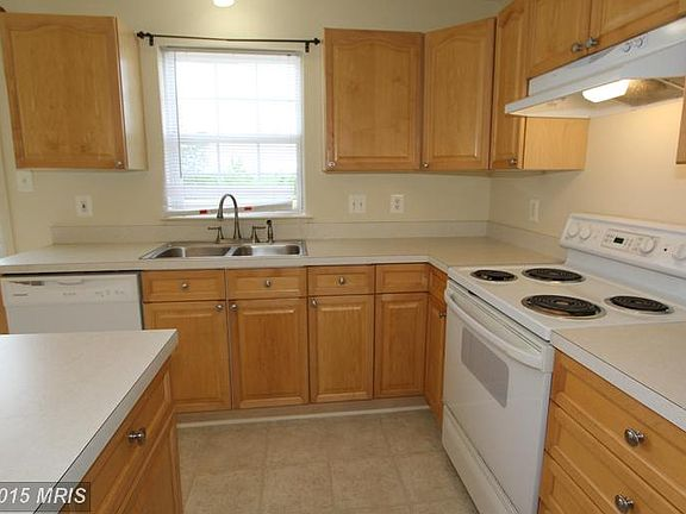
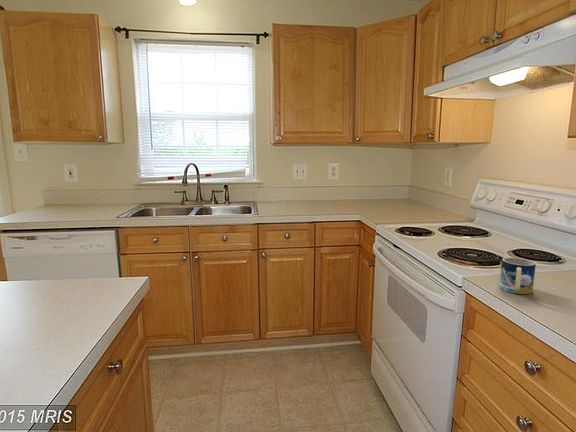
+ mug (517, 276)
